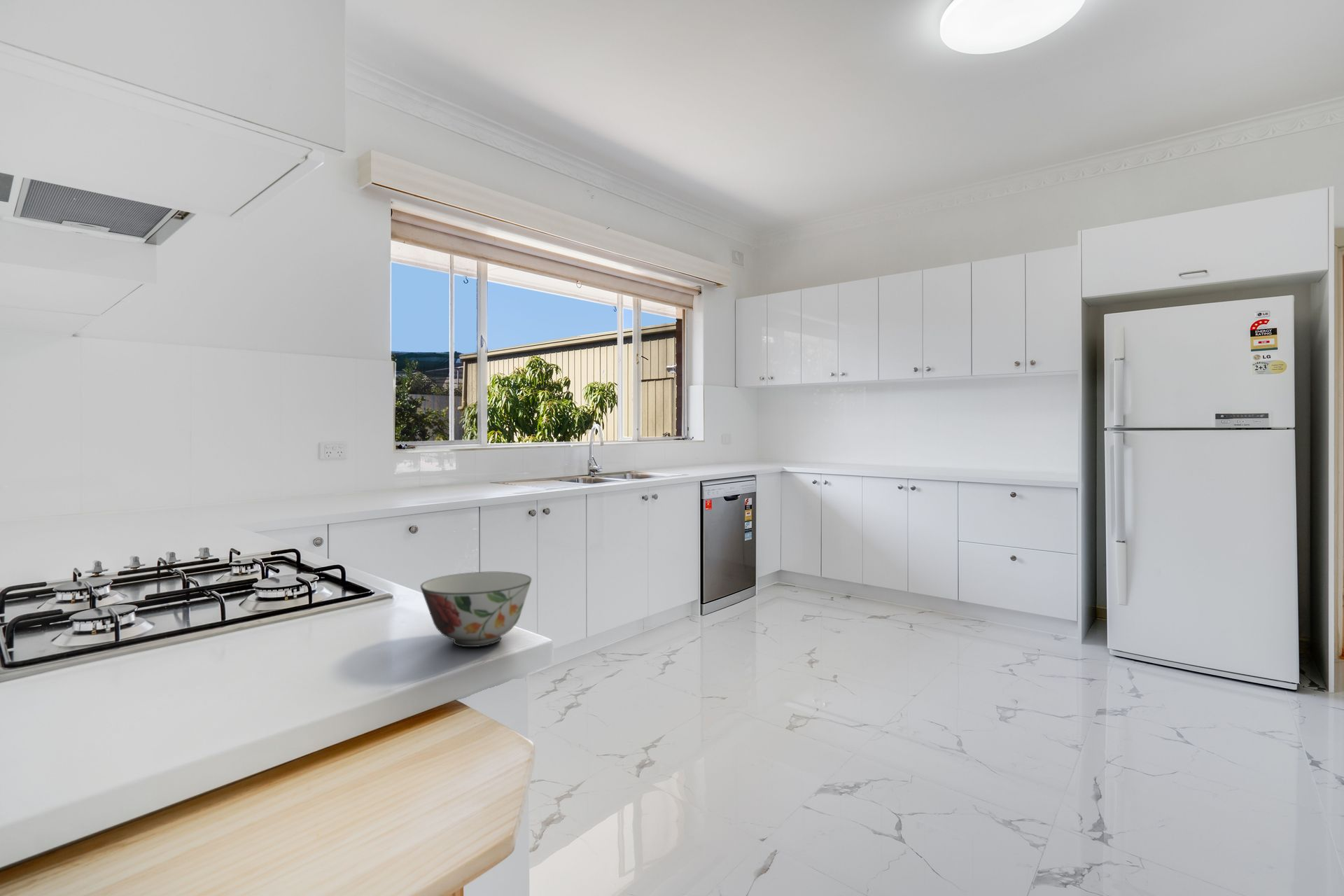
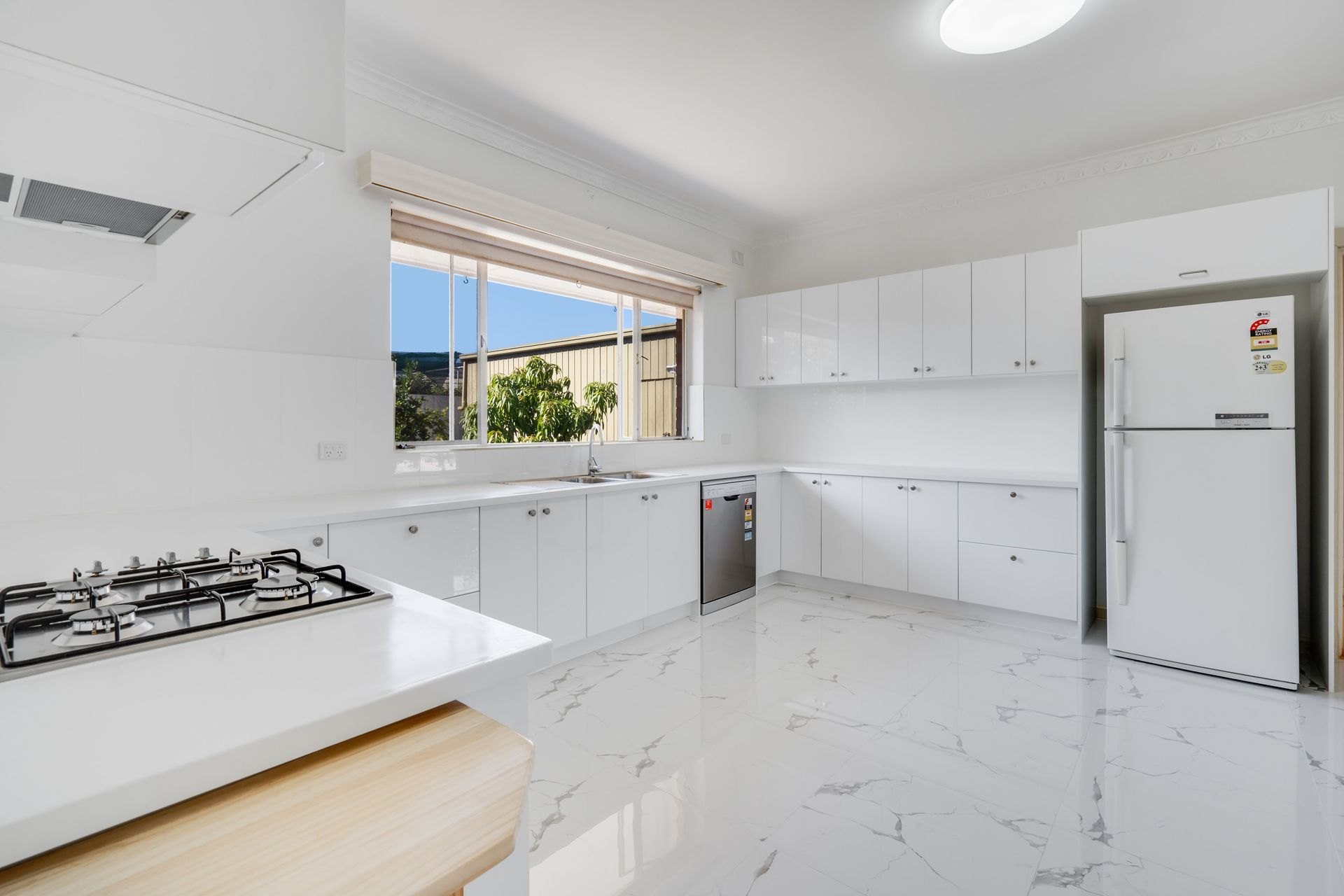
- soup bowl (477, 610)
